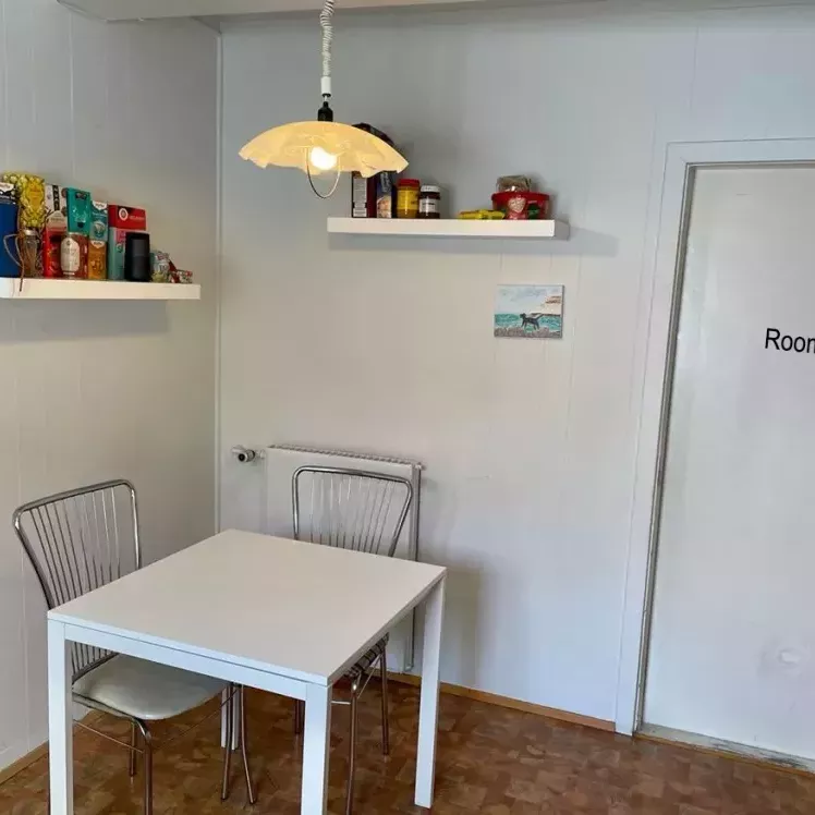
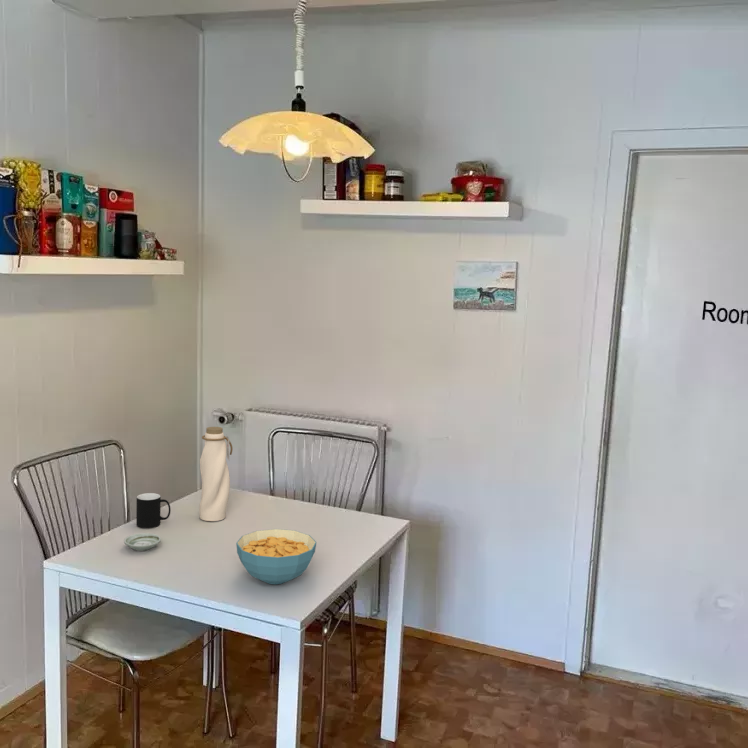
+ water bottle (215, 472)
+ saucer (142, 543)
+ cup (153, 510)
+ cereal bowl (276, 561)
